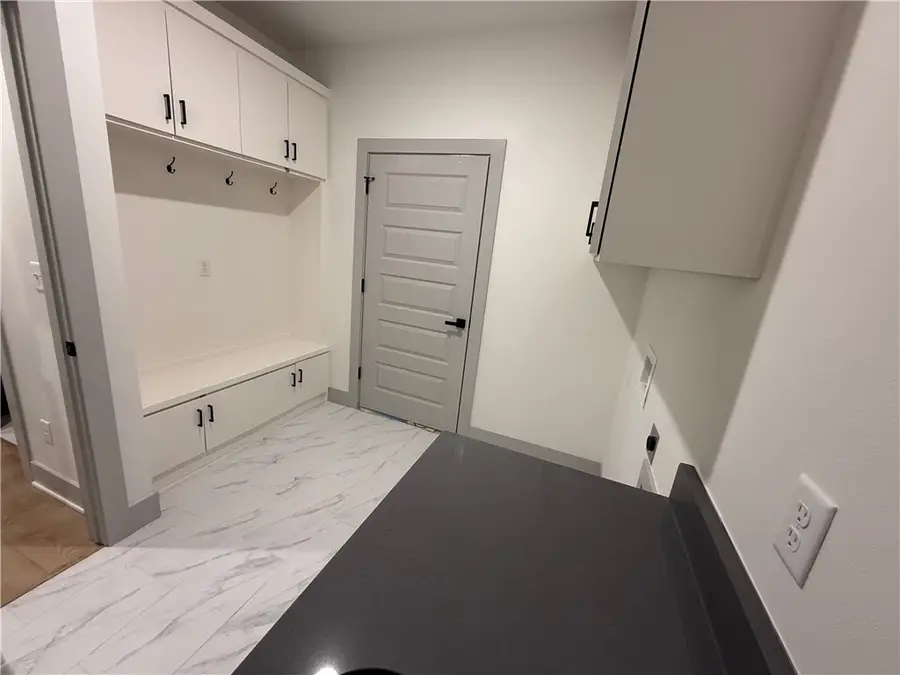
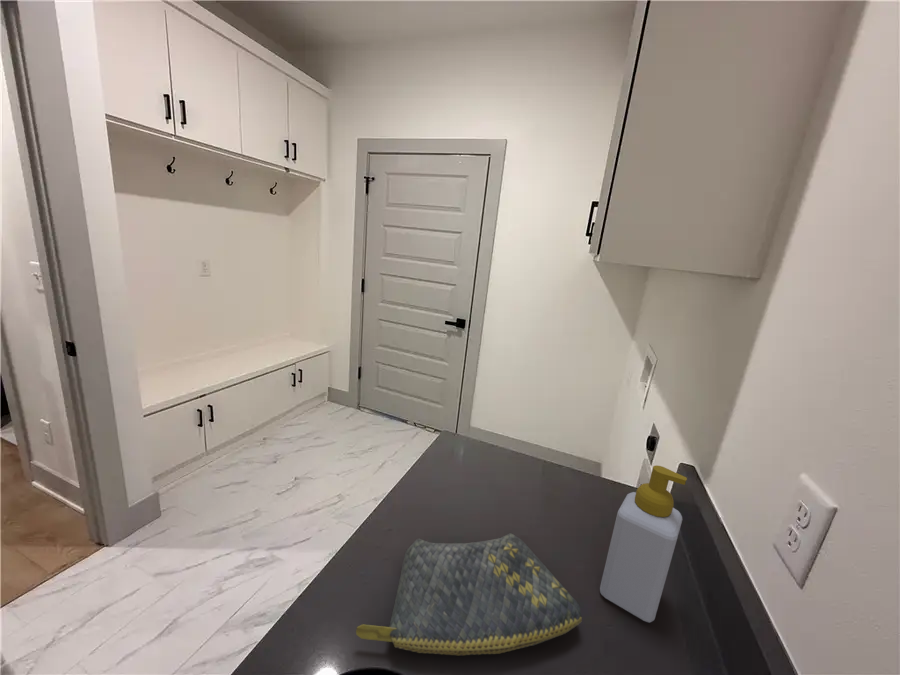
+ soap bottle (645, 535)
+ pouch (465, 587)
